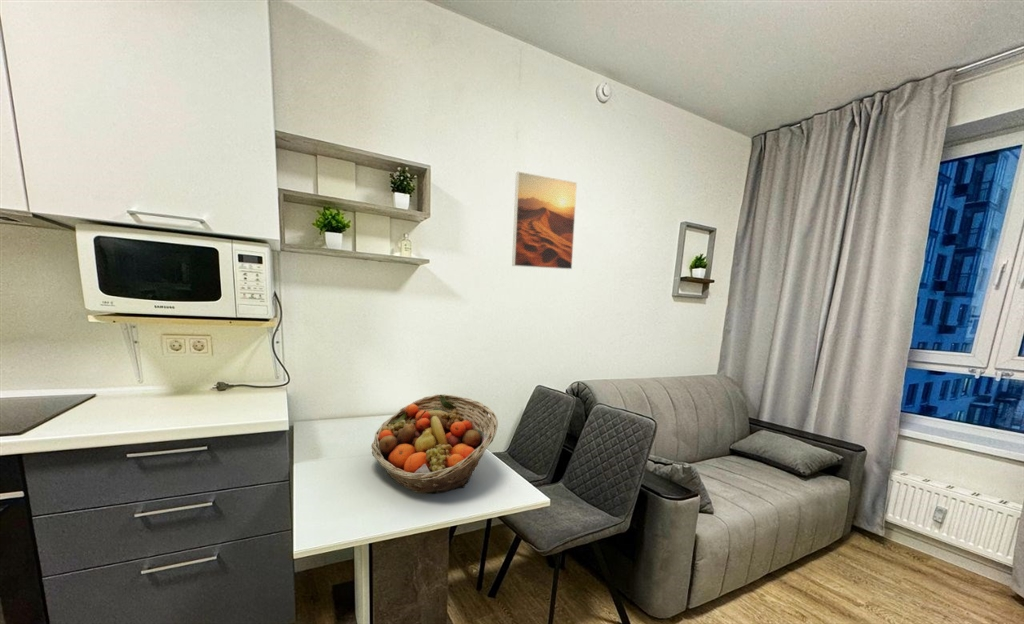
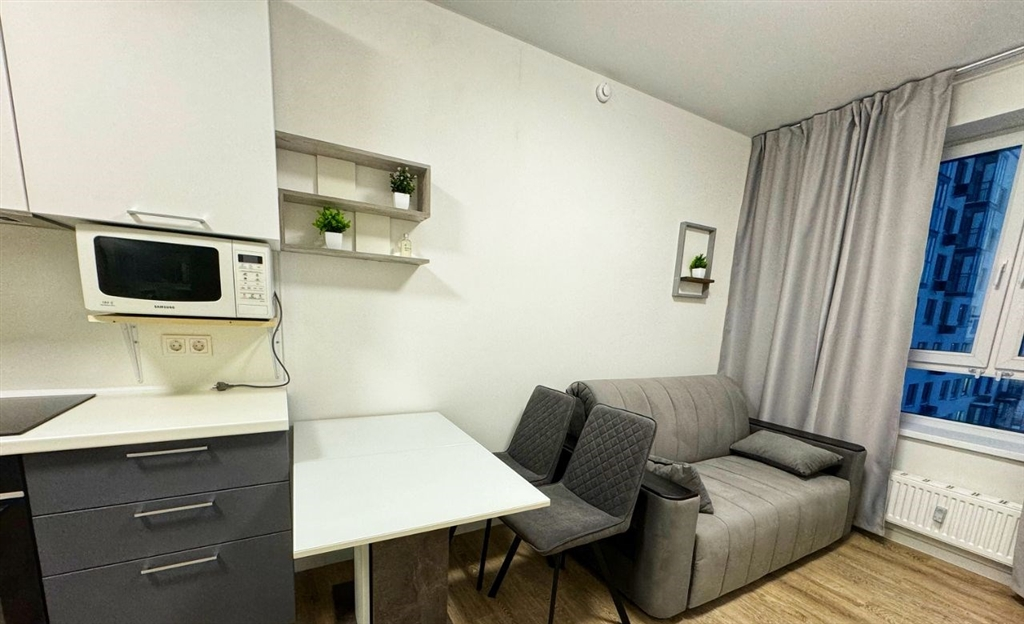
- fruit basket (435, 439)
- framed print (545, 223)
